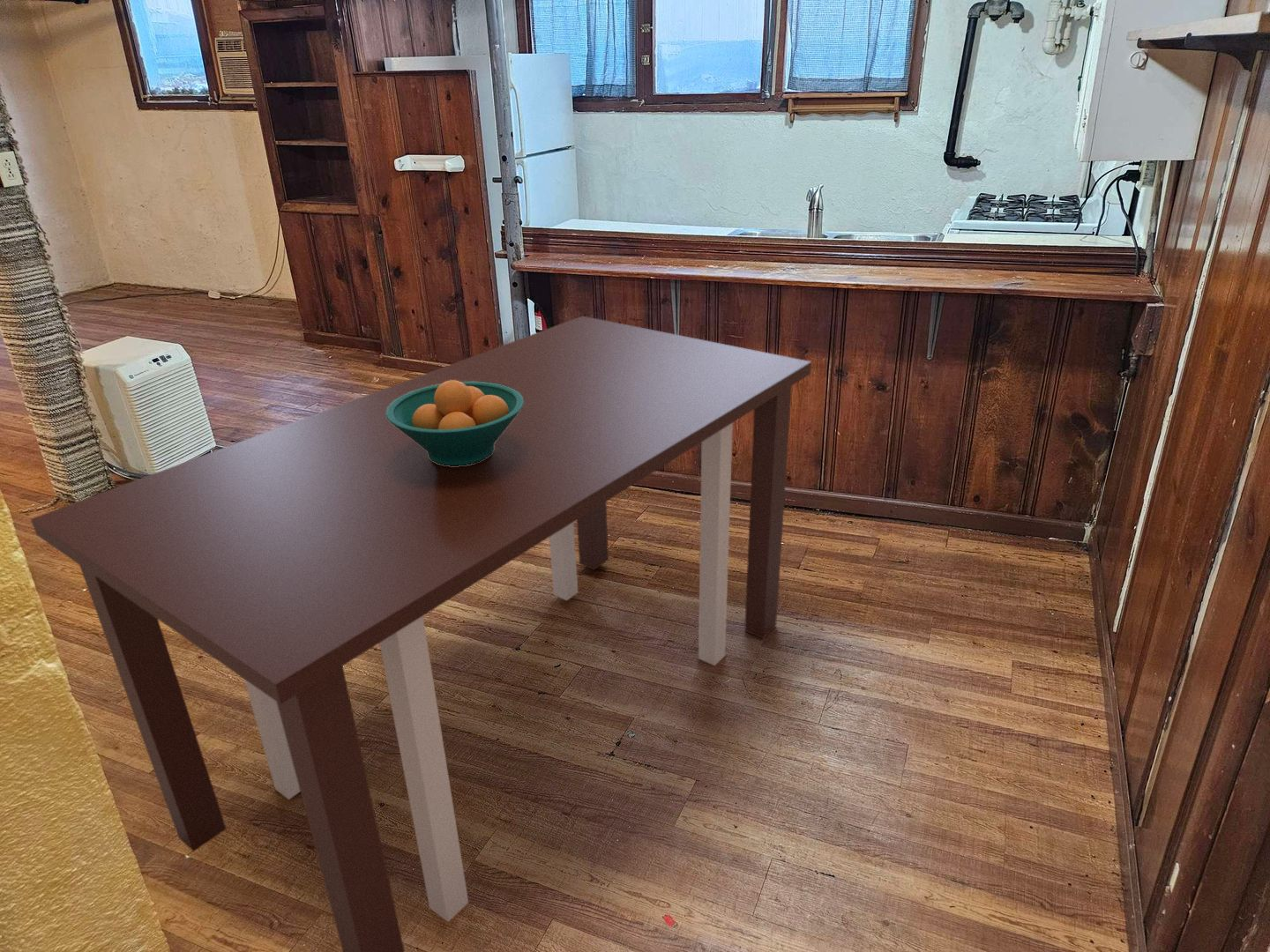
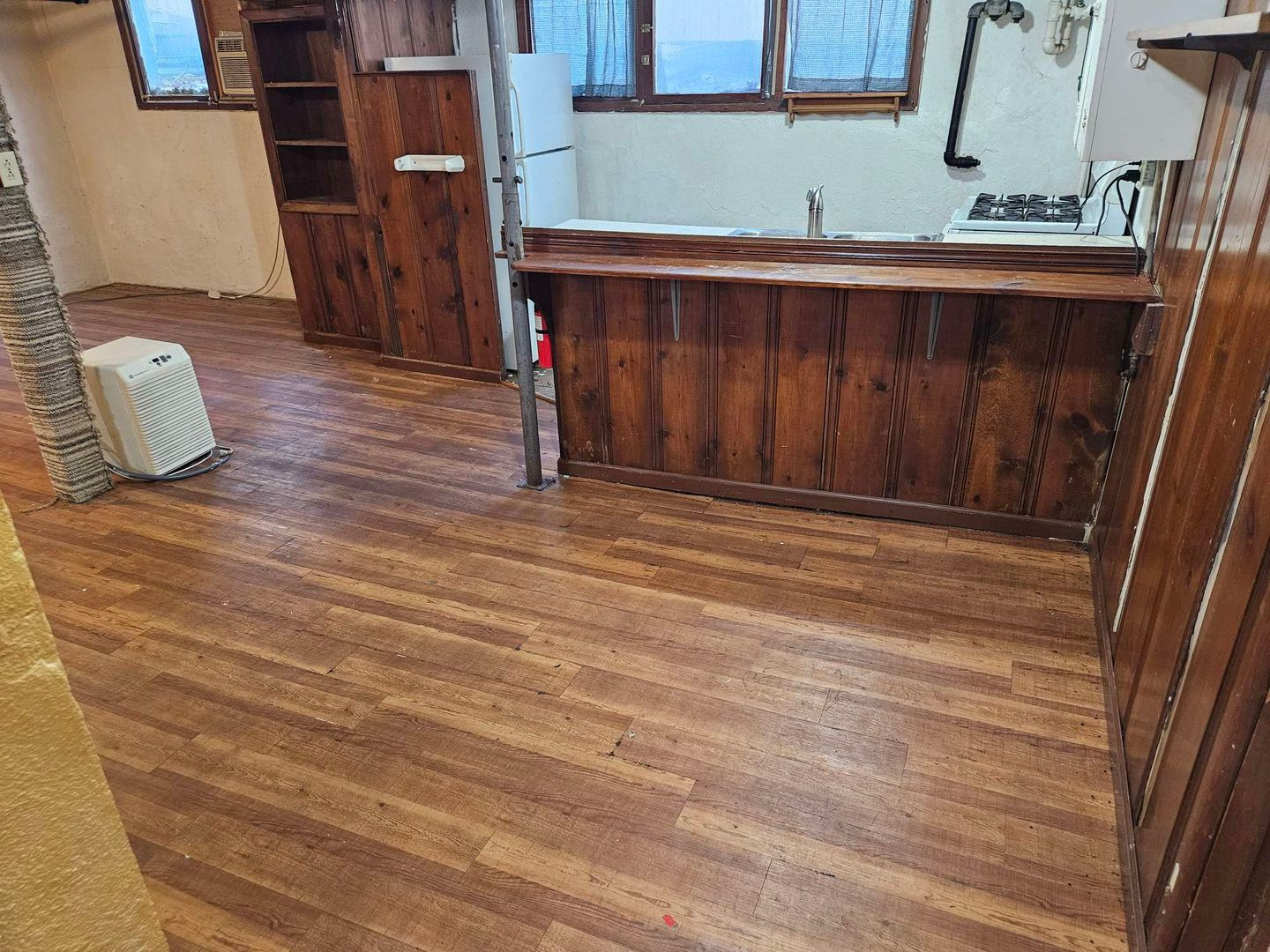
- dining table (497, 569)
- fruit bowl (457, 417)
